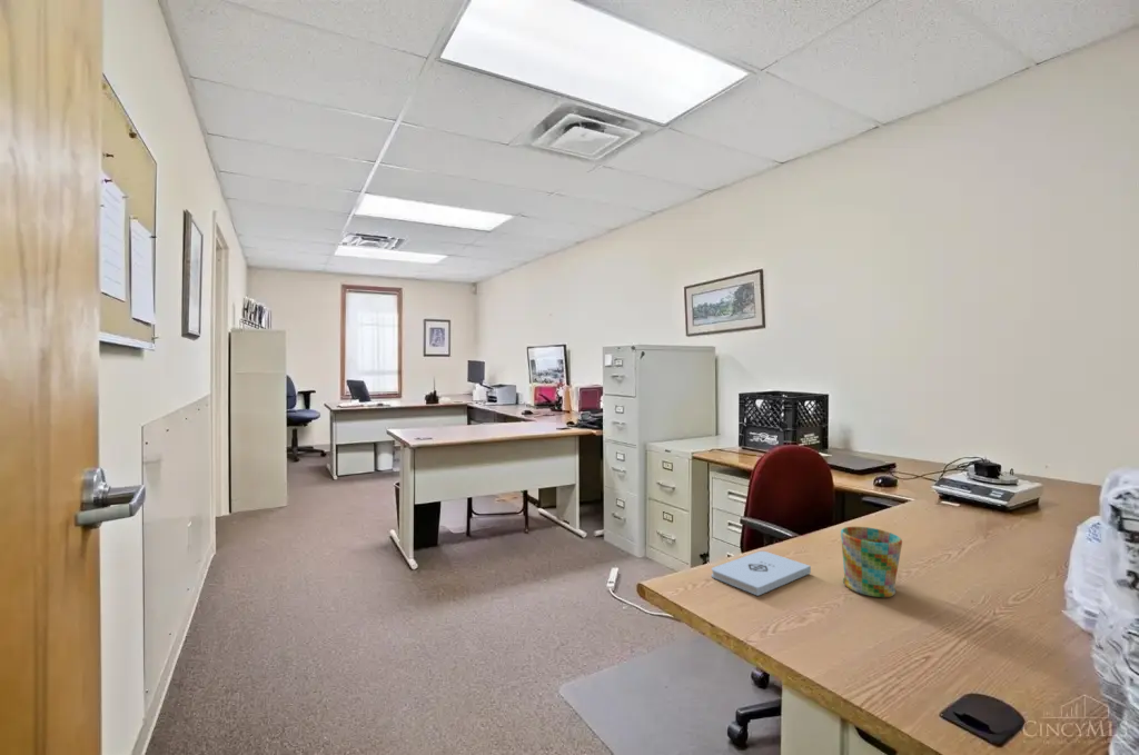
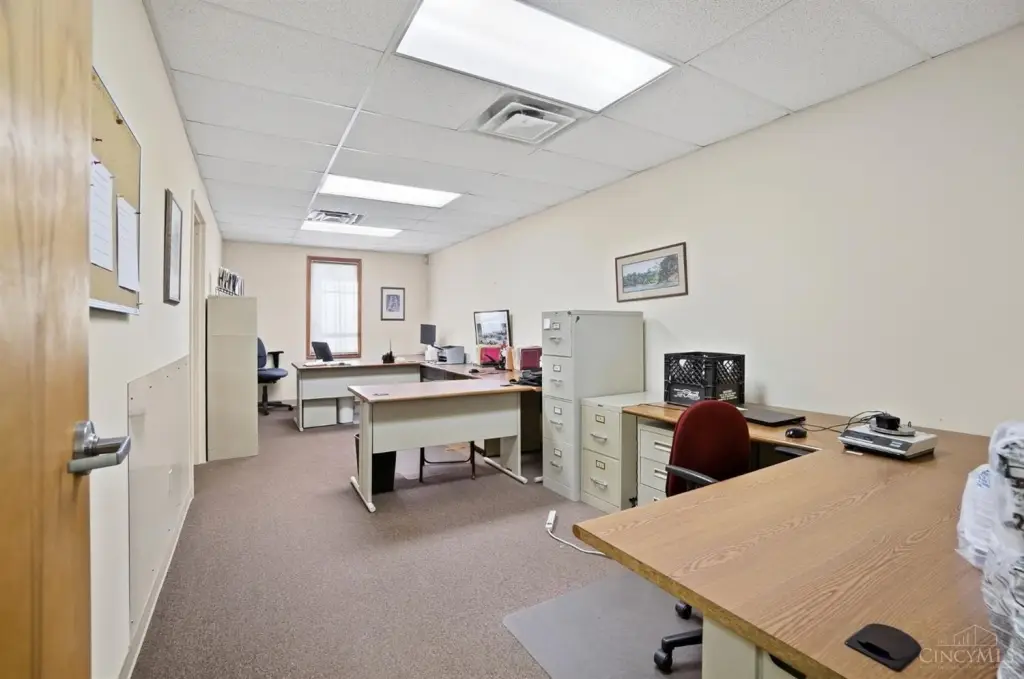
- notepad (760, 570)
- mug (872, 559)
